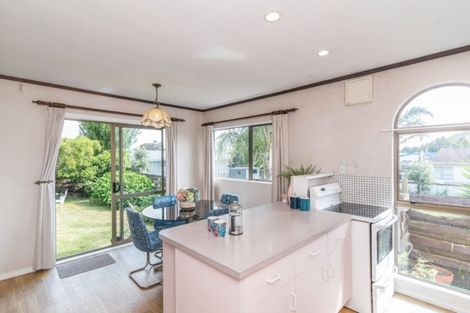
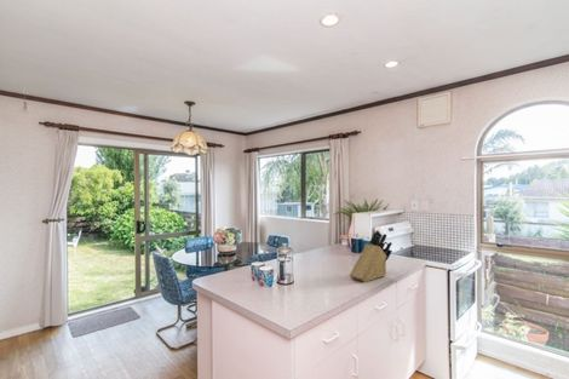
+ knife block (372, 253)
